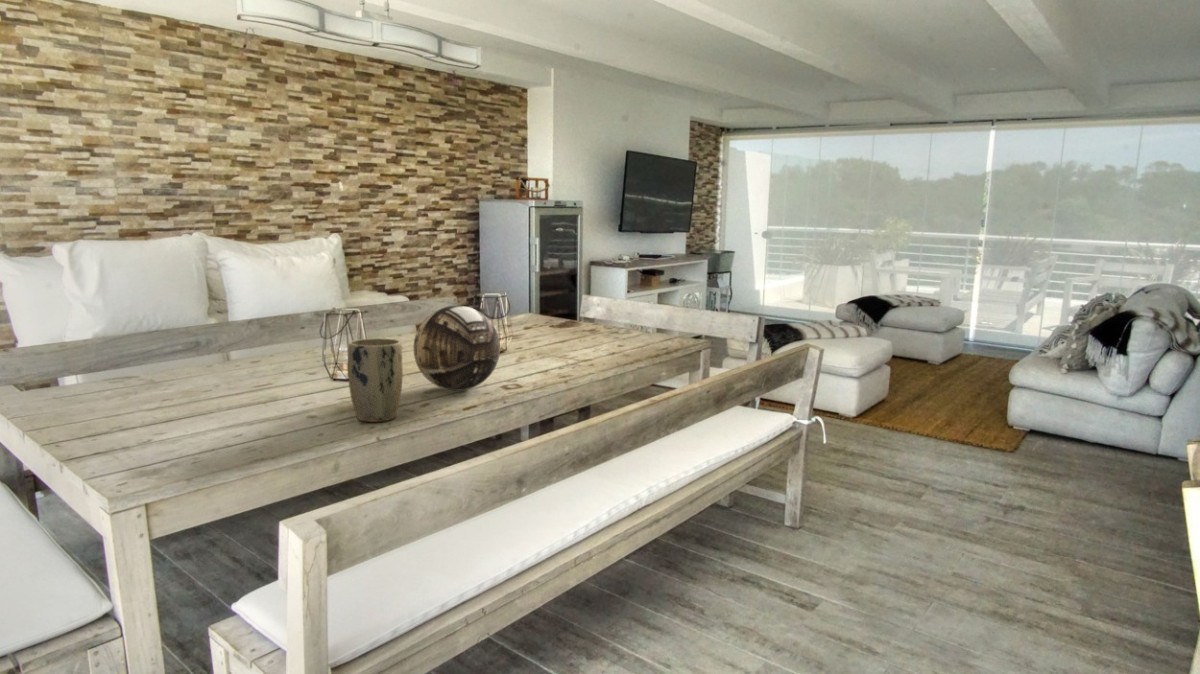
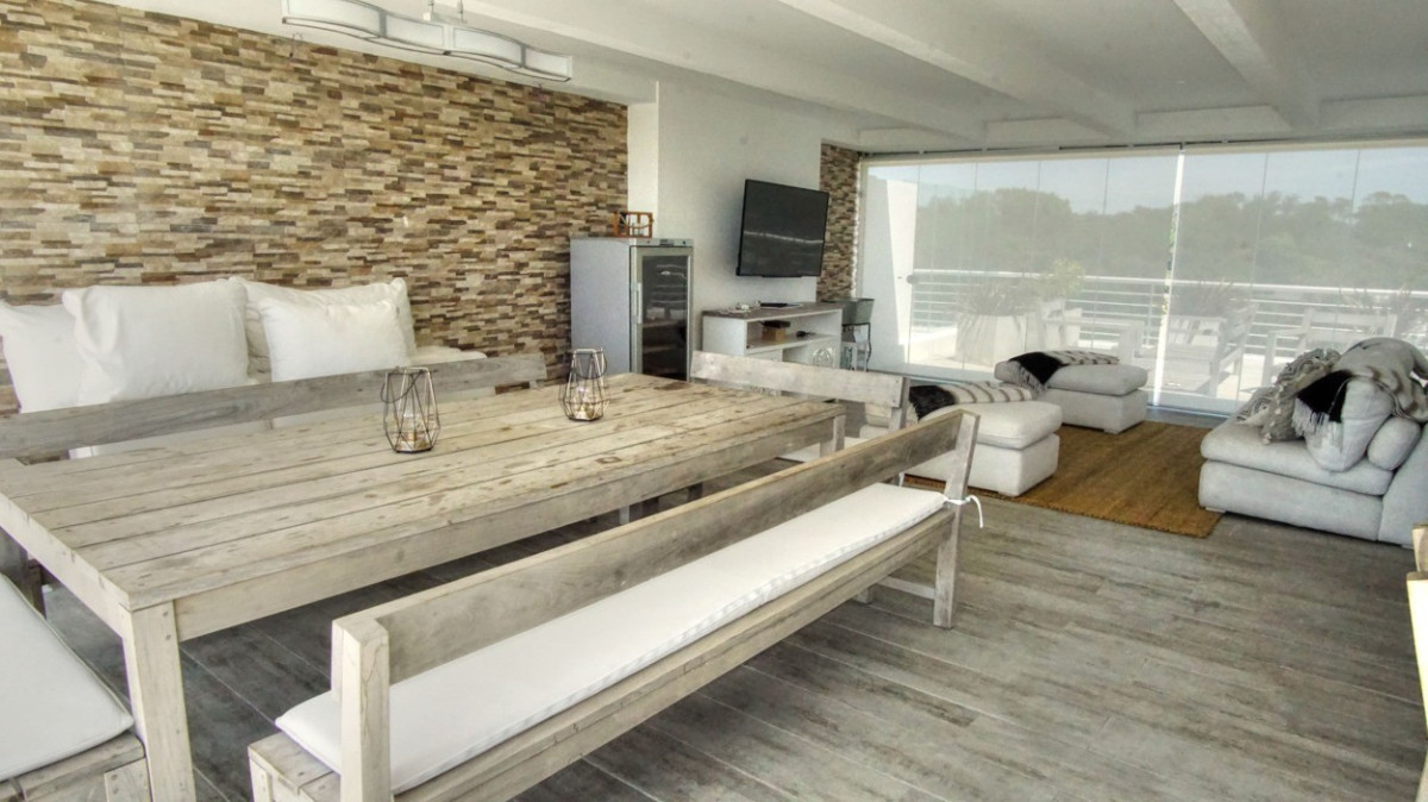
- decorative bowl (457, 348)
- plant pot (375, 380)
